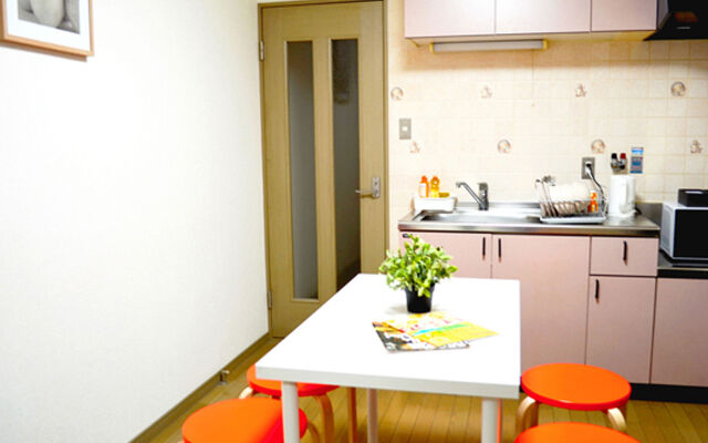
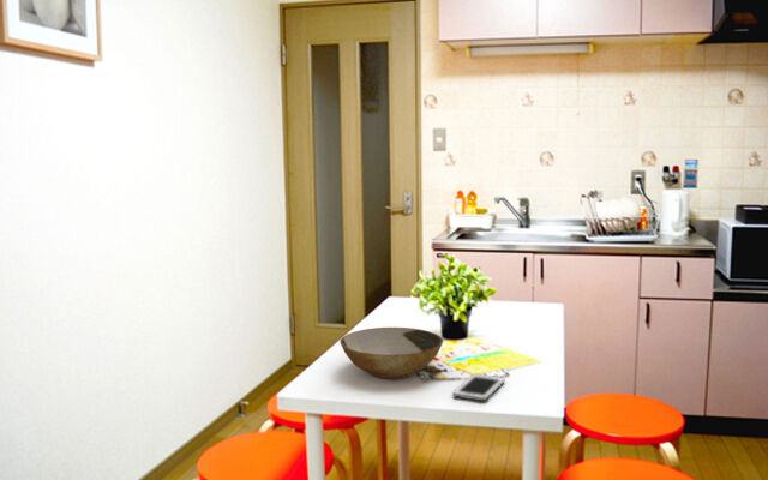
+ cell phone (479, 386)
+ bowl (391, 355)
